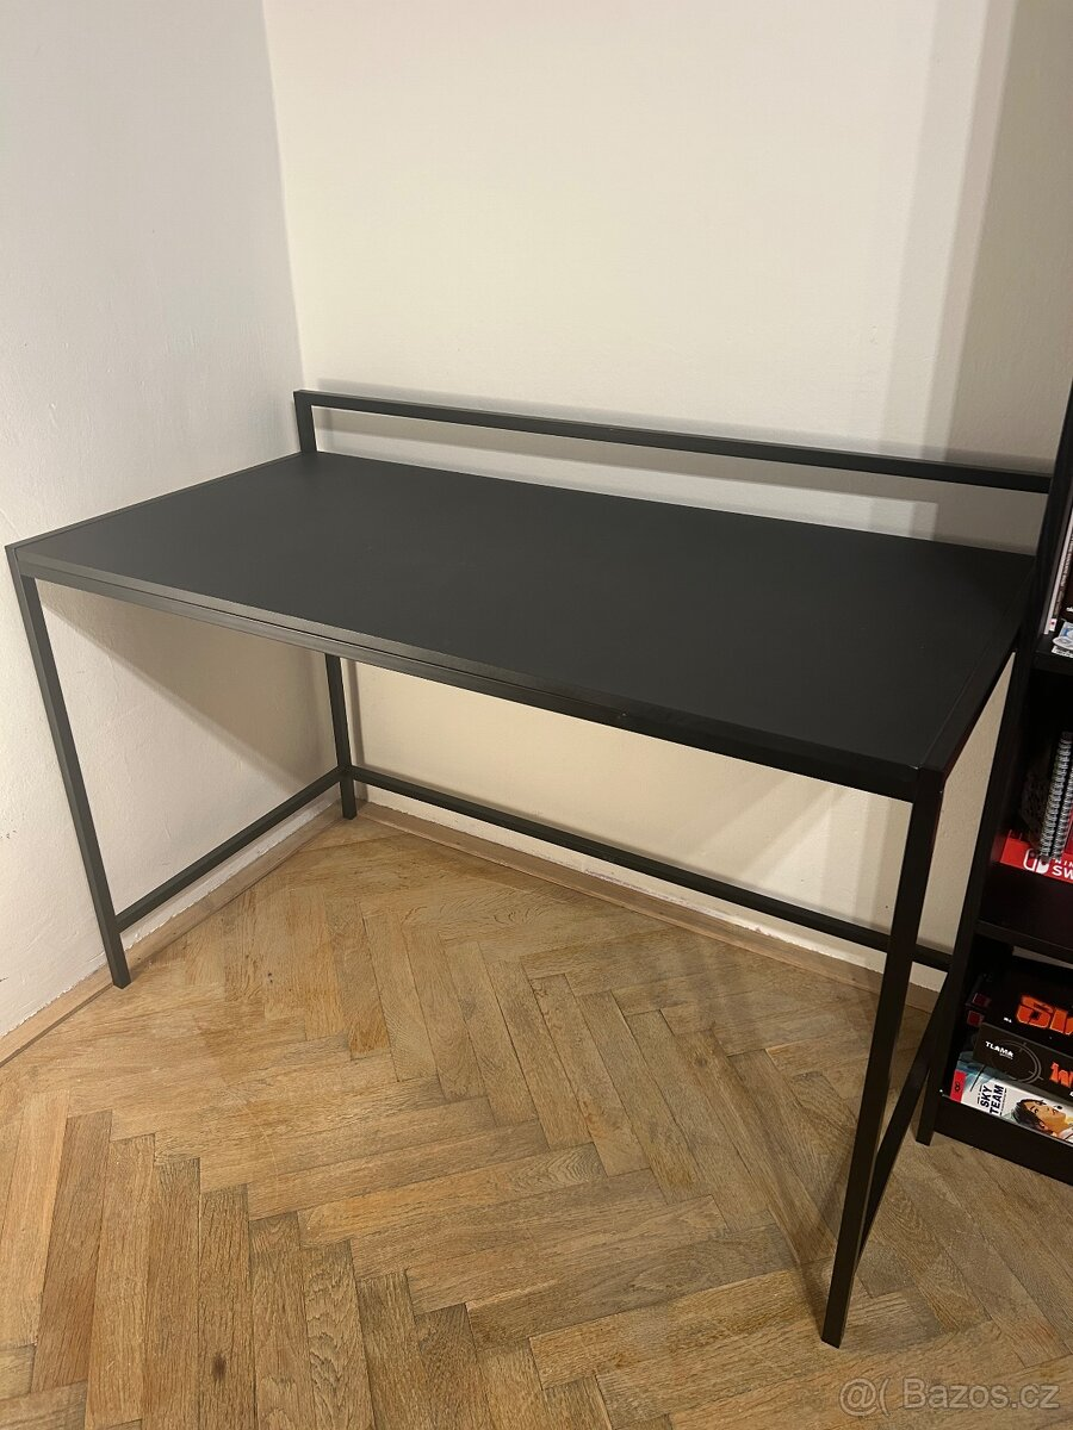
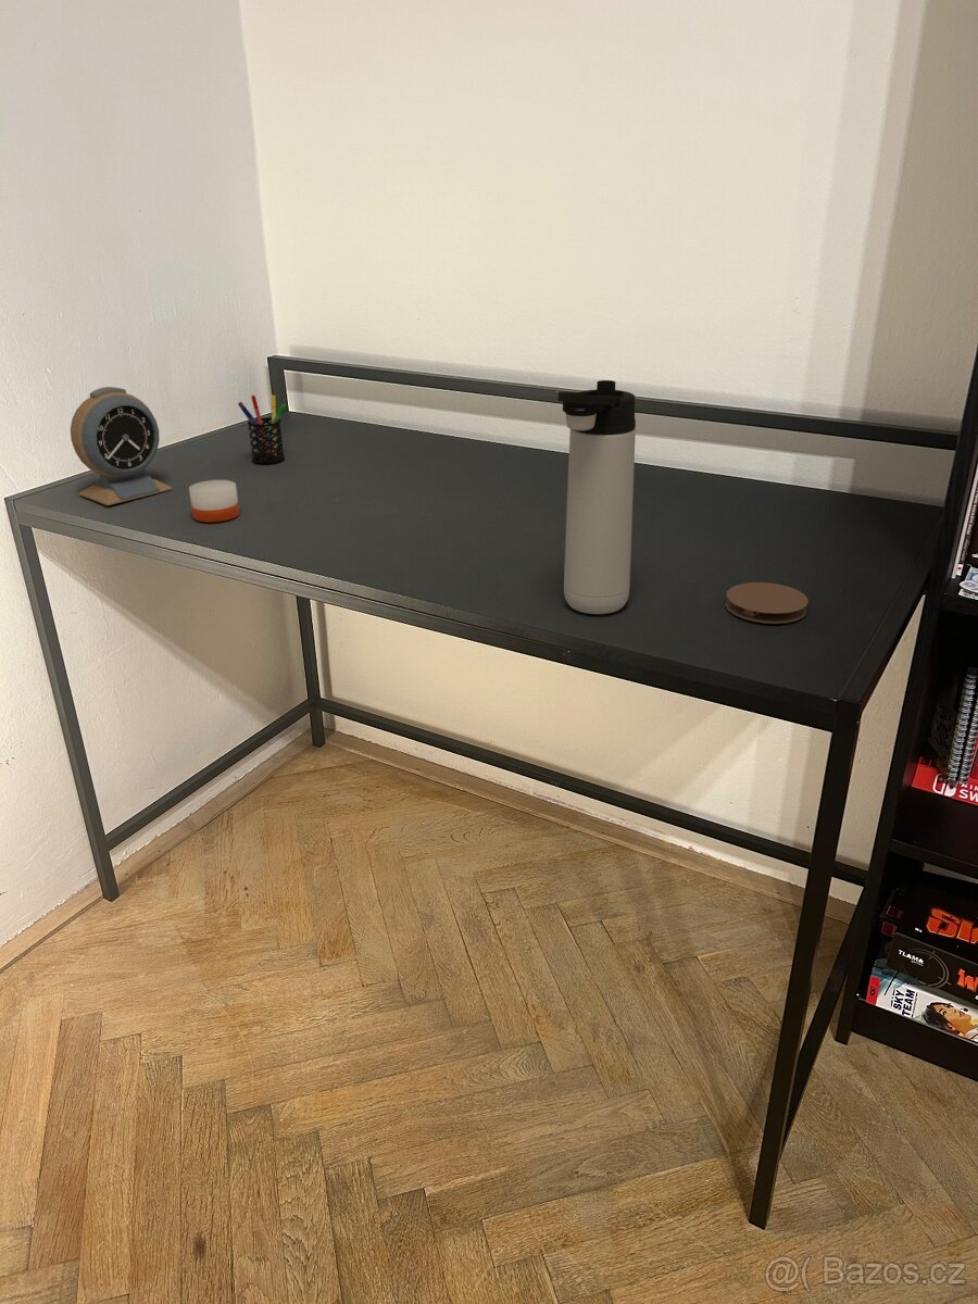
+ thermos bottle (591, 502)
+ pen holder (267, 427)
+ coaster (766, 602)
+ alarm clock (116, 440)
+ candle (212, 485)
